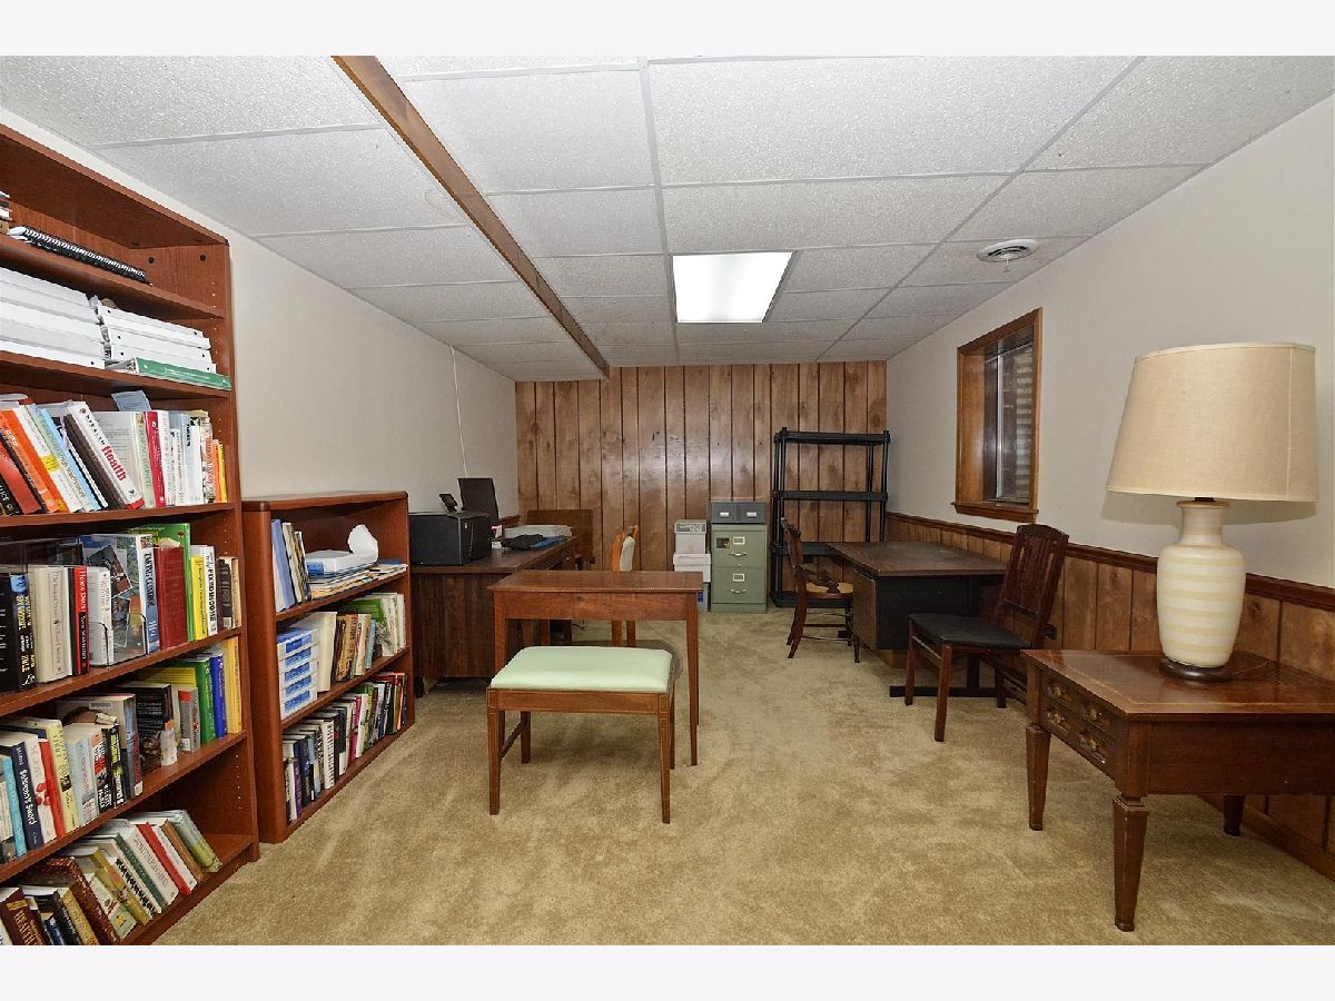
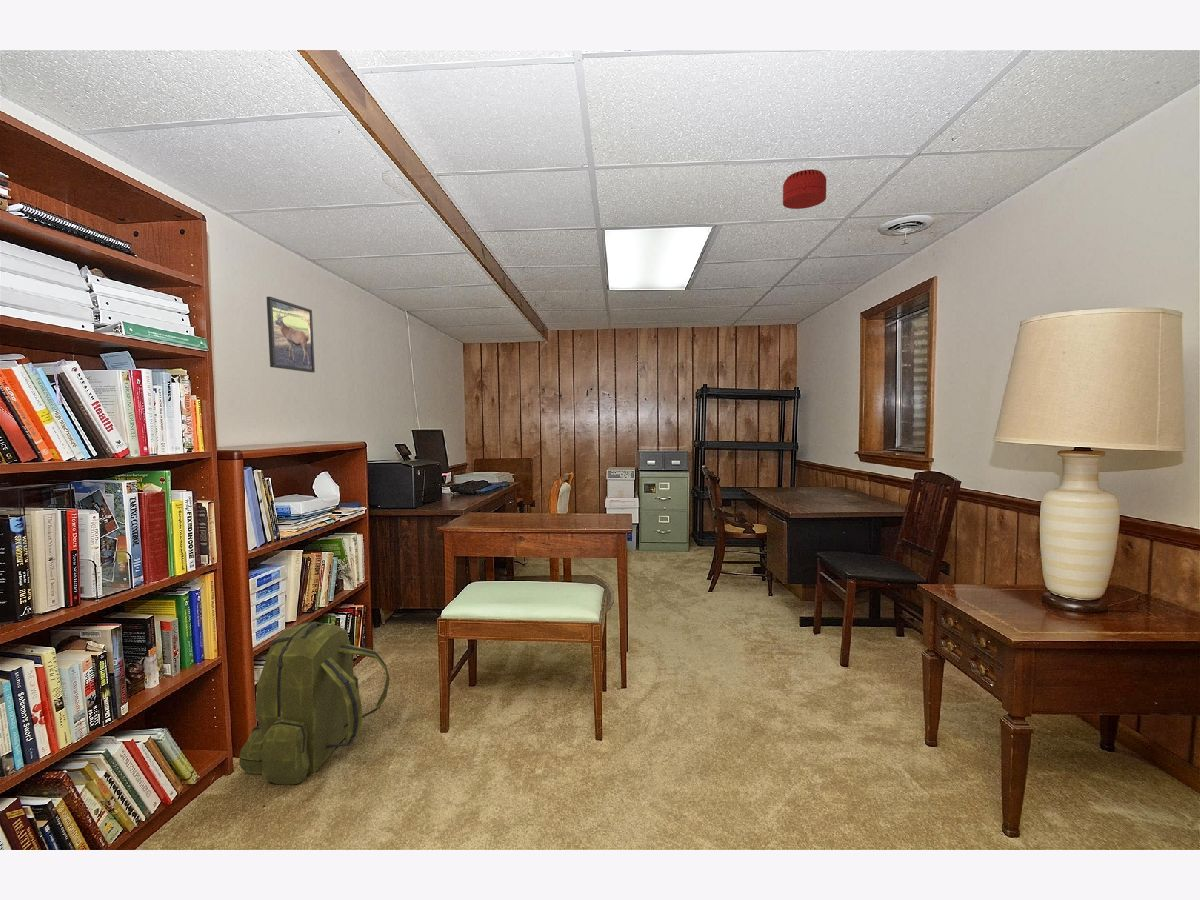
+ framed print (292, 336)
+ smoke detector (804, 188)
+ backpack (318, 686)
